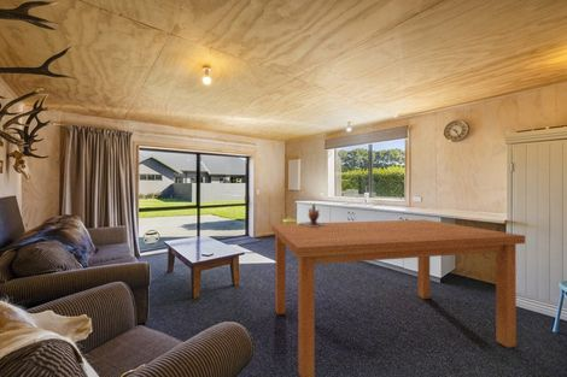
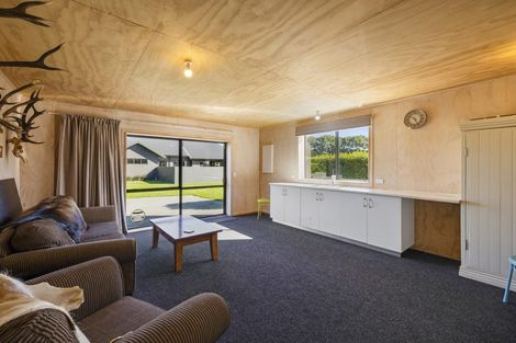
- ceramic jug (312, 213)
- dining table (380, 259)
